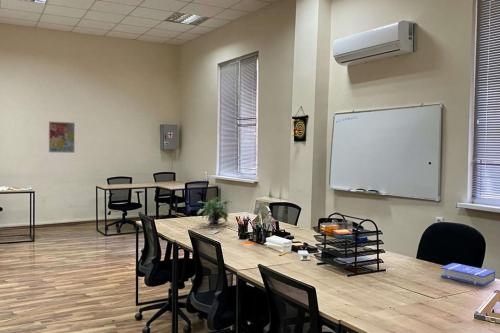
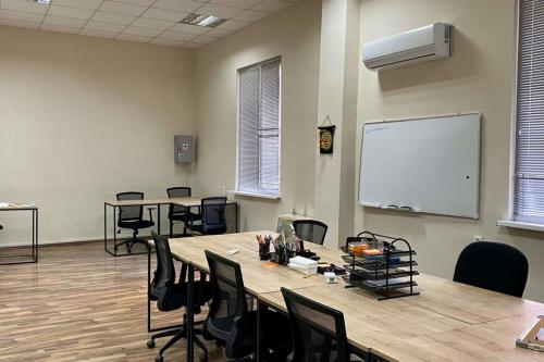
- wall art (61, 137)
- potted plant (213, 209)
- book (467, 273)
